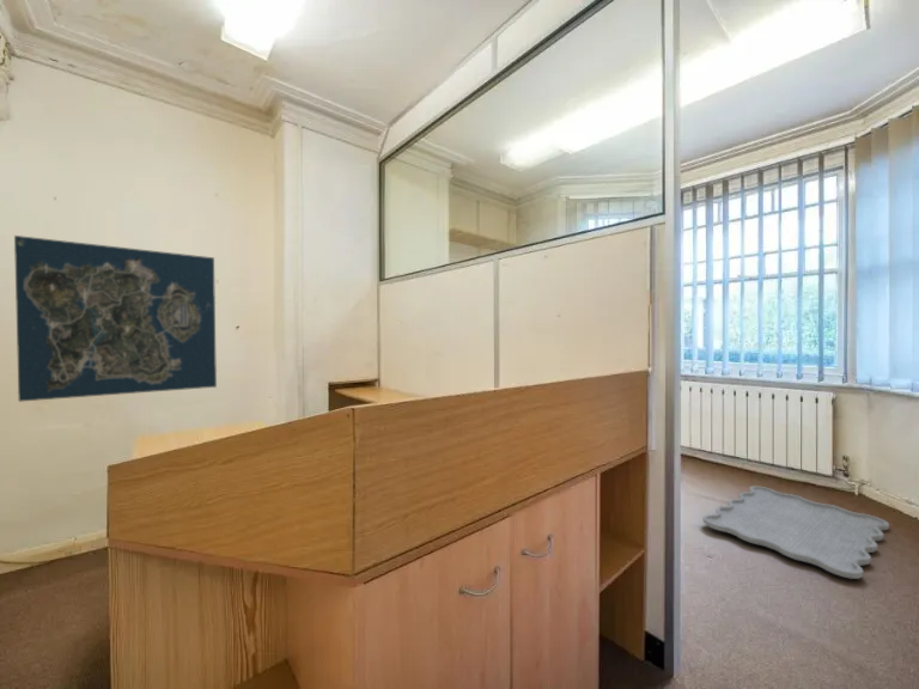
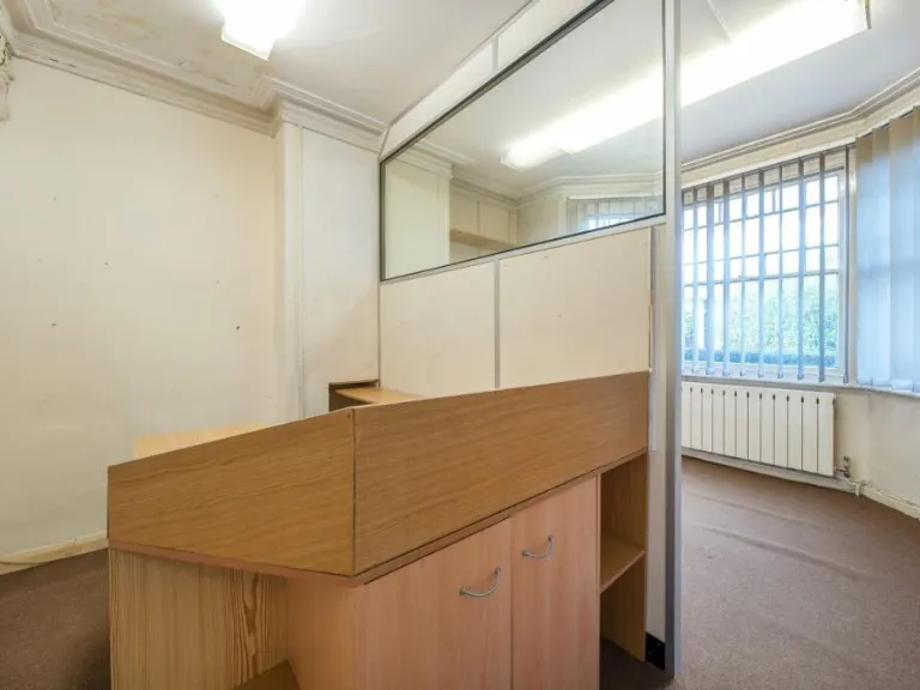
- map (127, 321)
- rug (793, 523)
